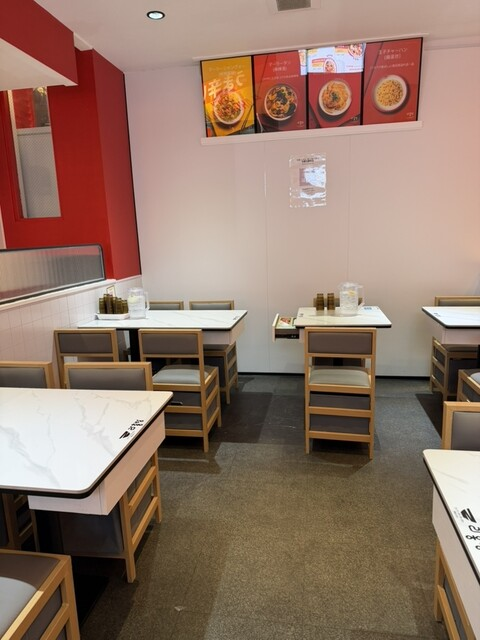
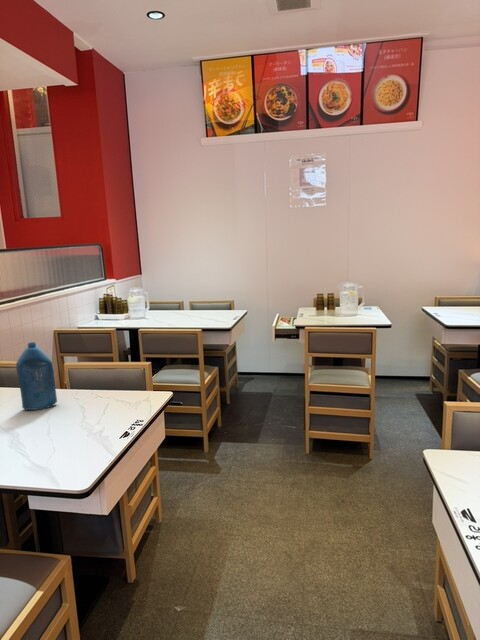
+ bottle (36, 375)
